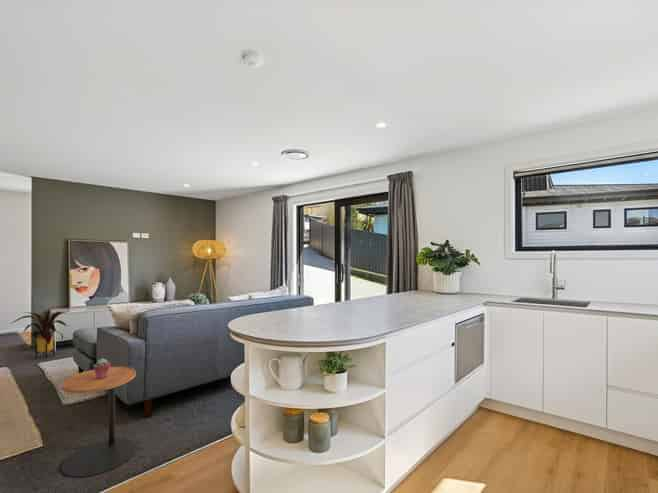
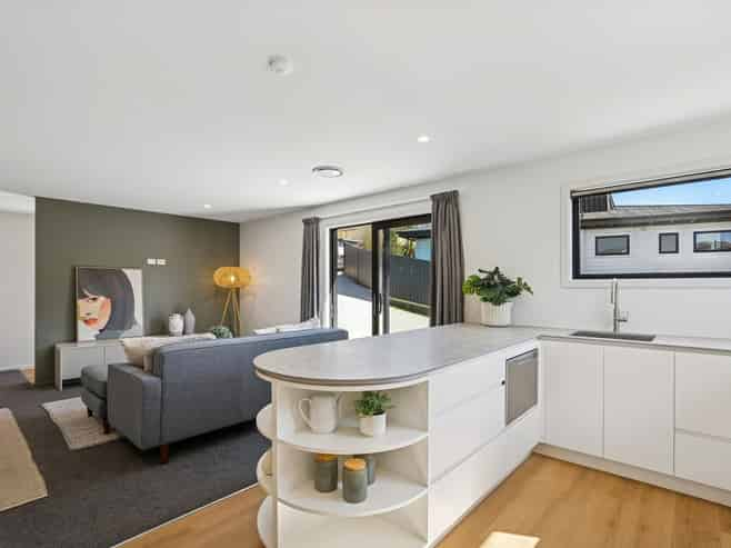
- house plant (42, 334)
- potted succulent (102, 367)
- side table (109, 417)
